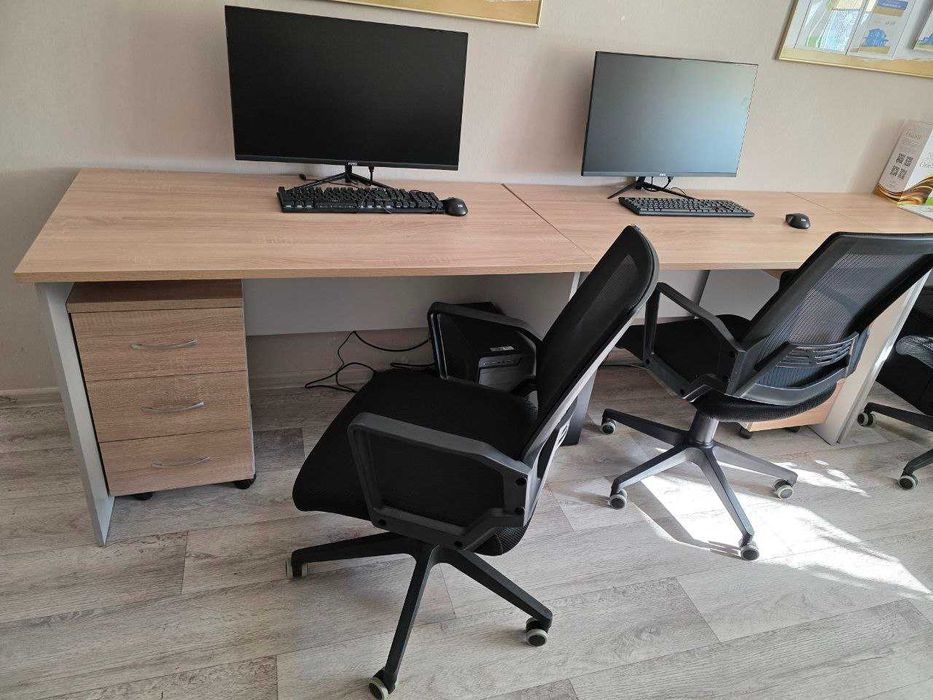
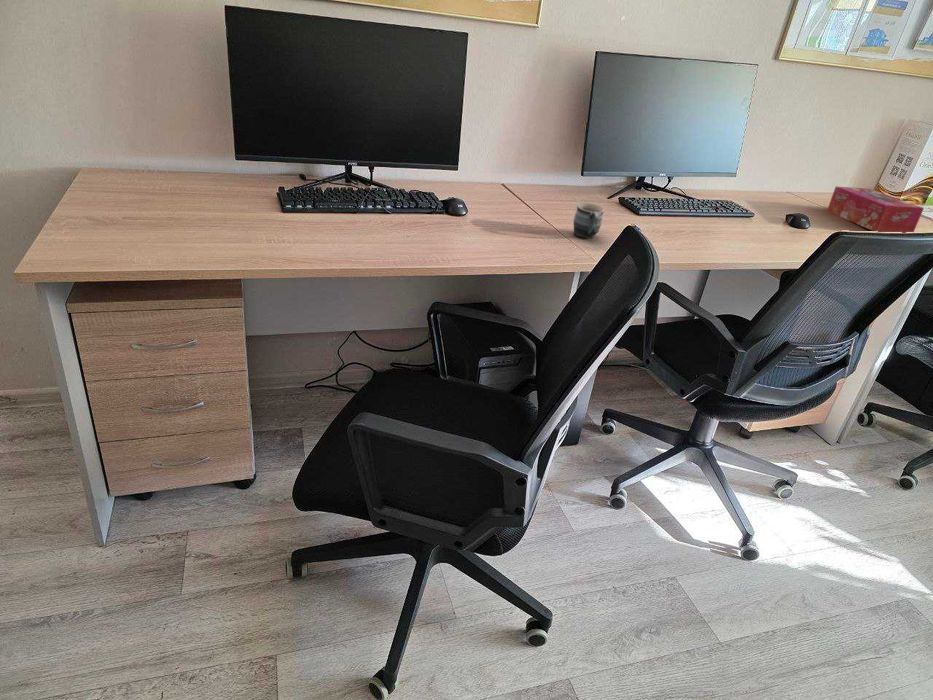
+ mug (590, 222)
+ tissue box (872, 209)
